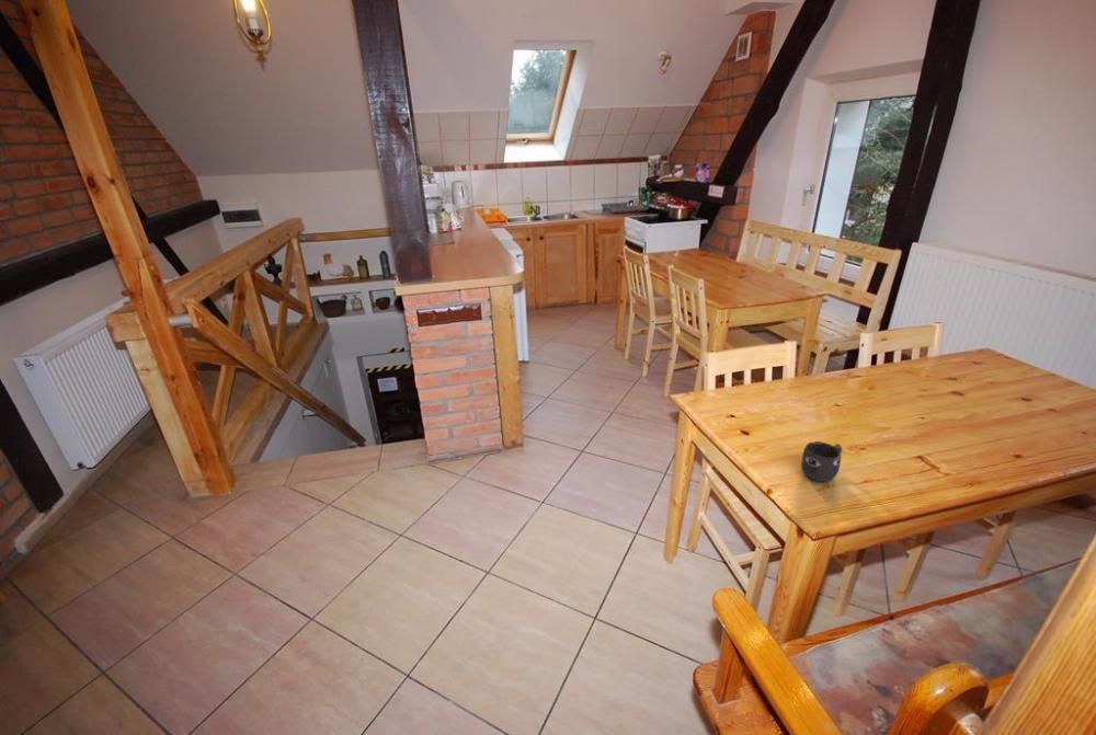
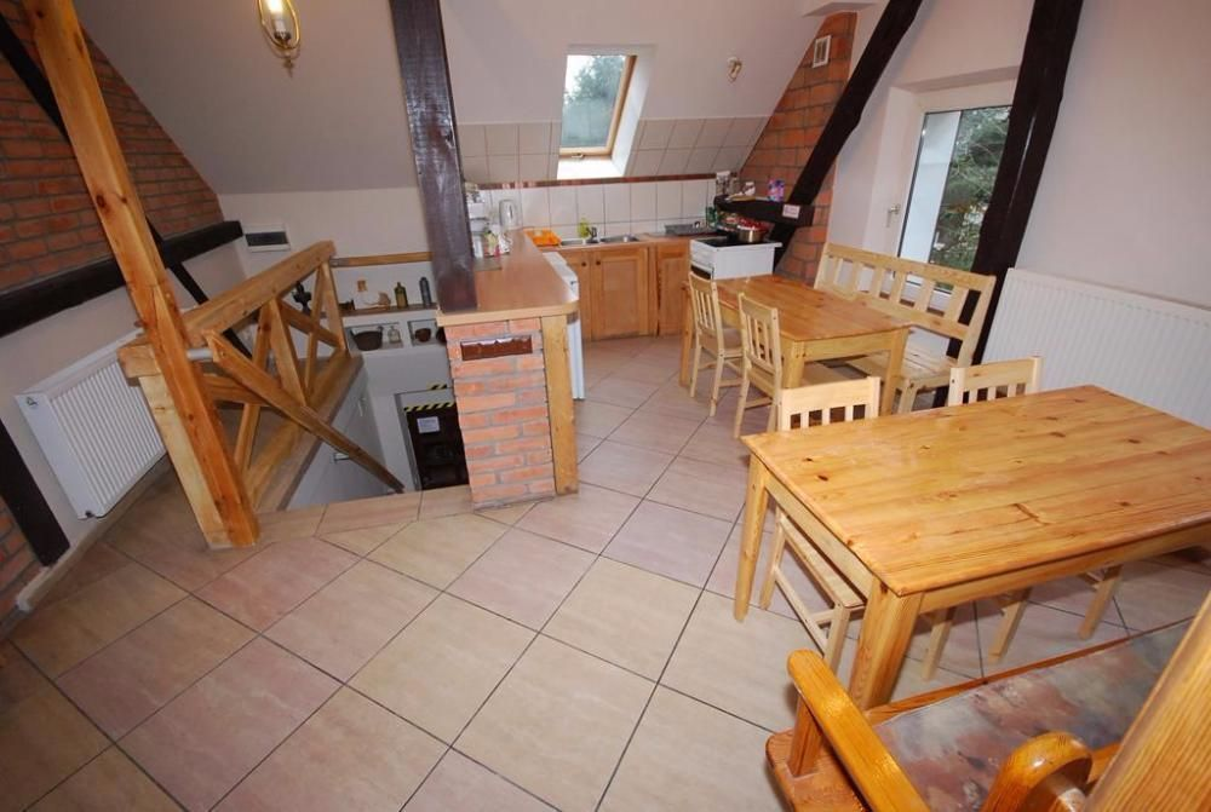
- mug (824, 460)
